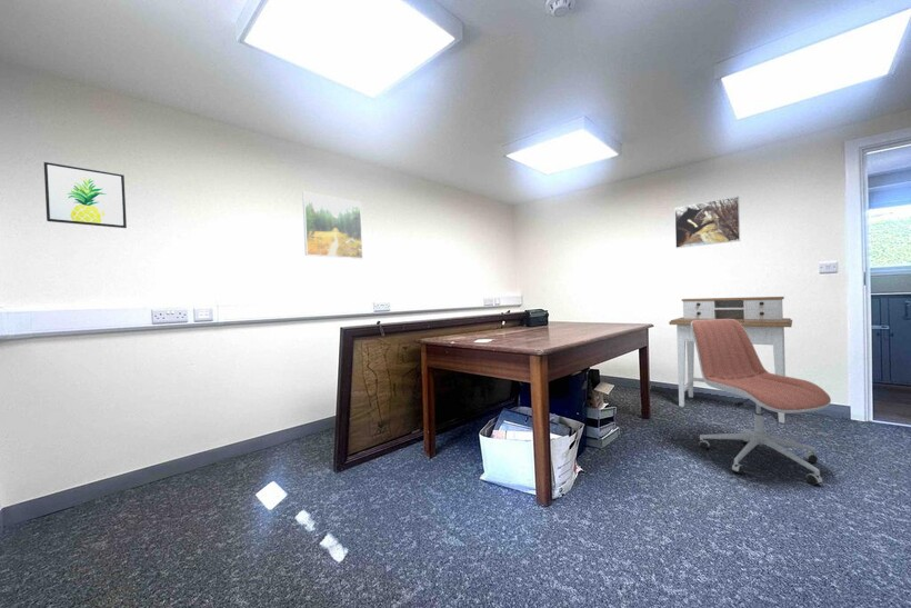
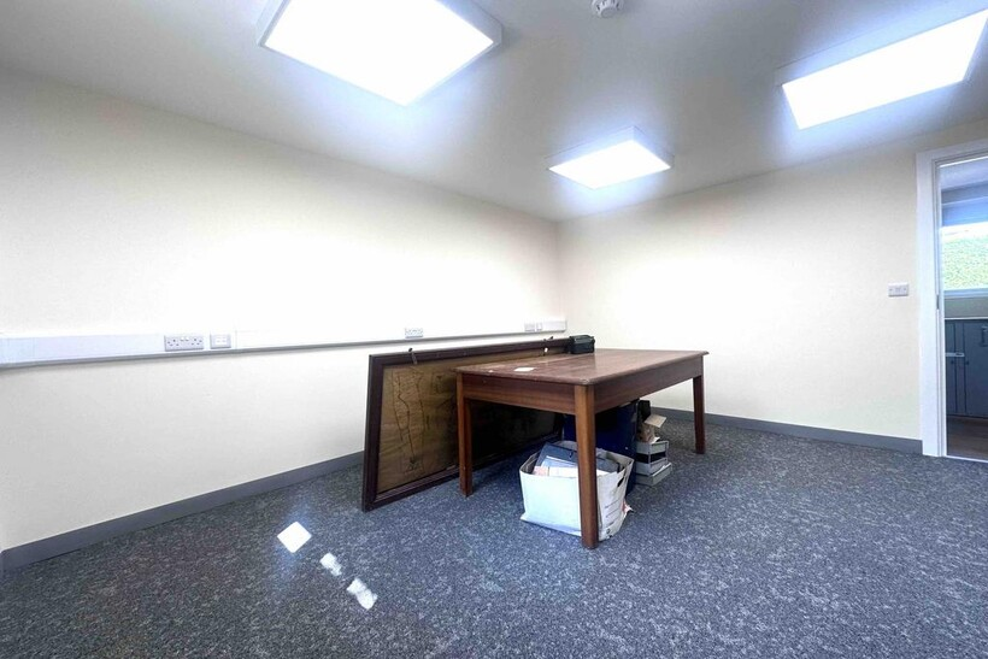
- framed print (705, 223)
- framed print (334, 227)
- wall art (87, 197)
- office chair (754, 390)
- desk (751, 341)
